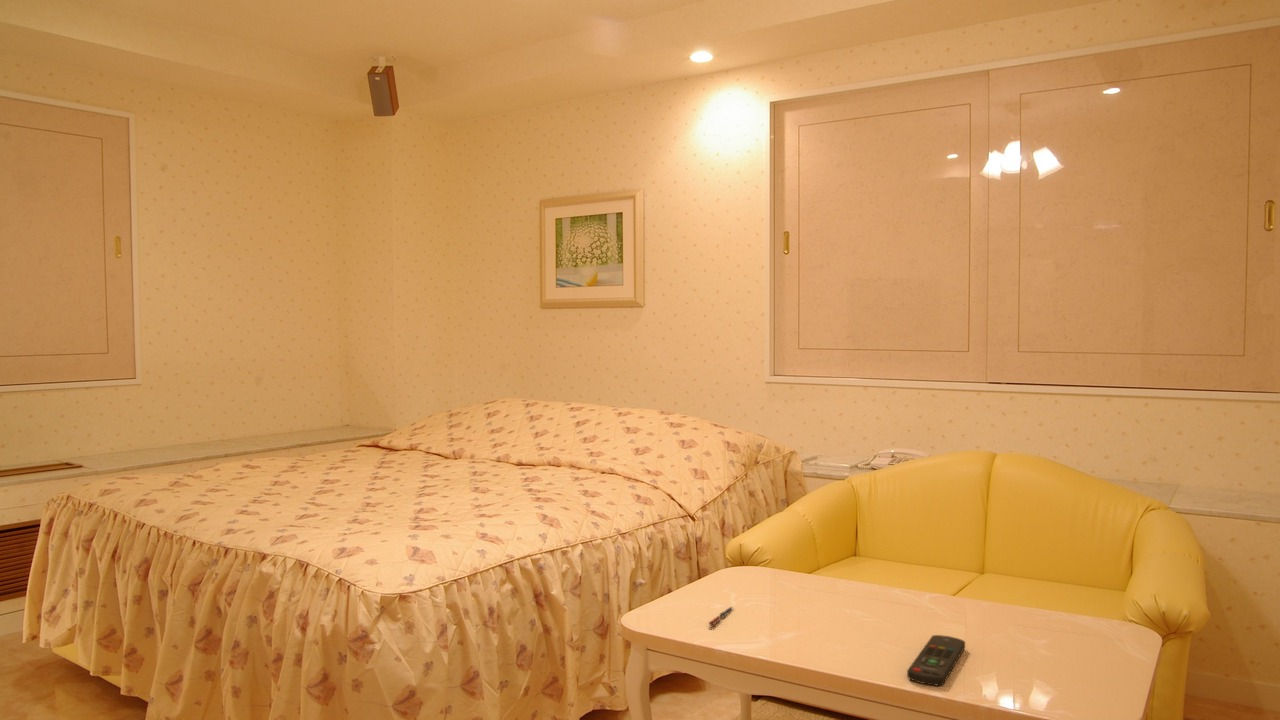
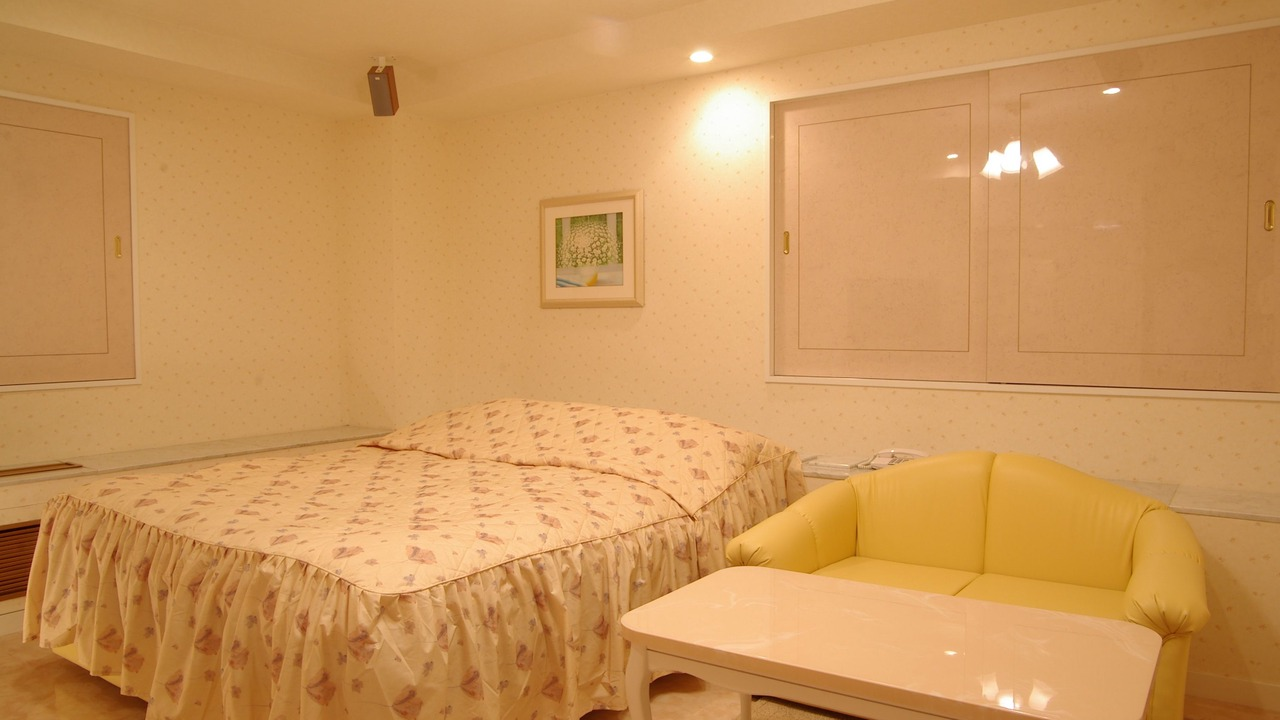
- remote control (937, 658)
- pen (721, 614)
